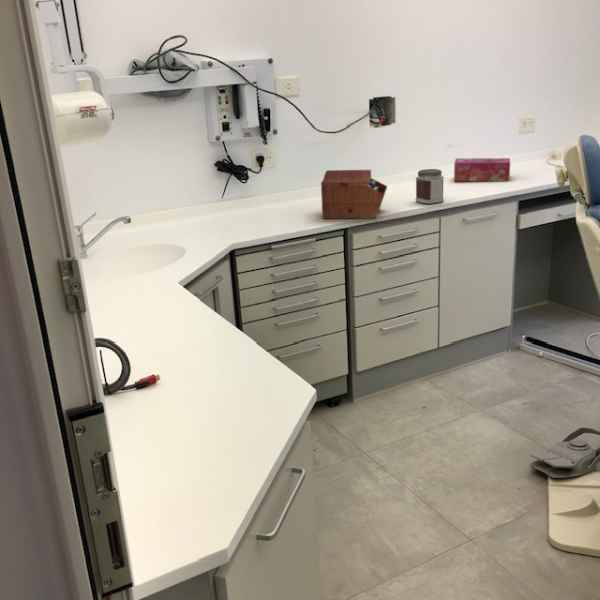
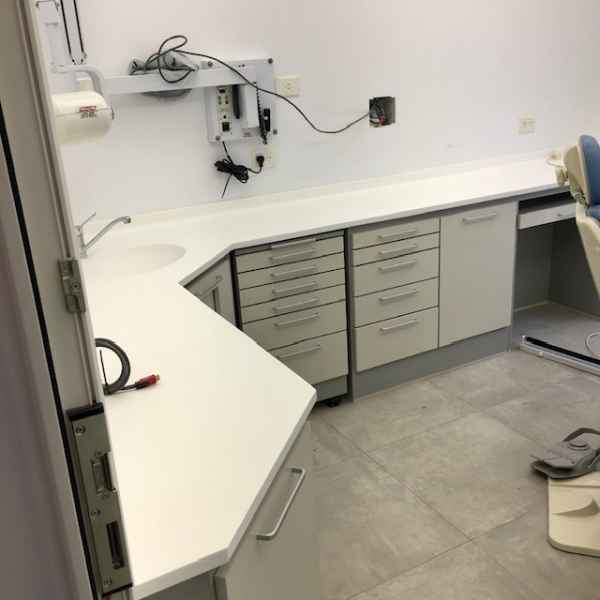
- jar (429, 185)
- tissue box (481, 169)
- sewing box (355, 193)
